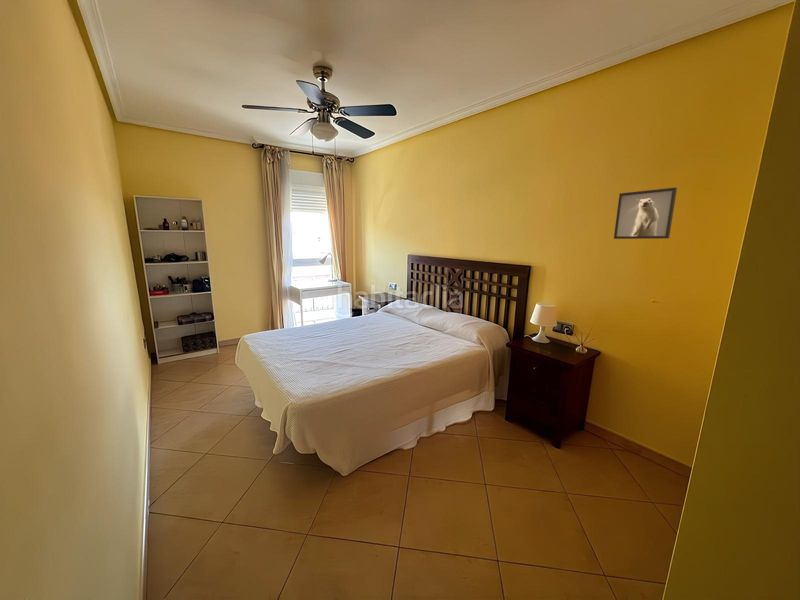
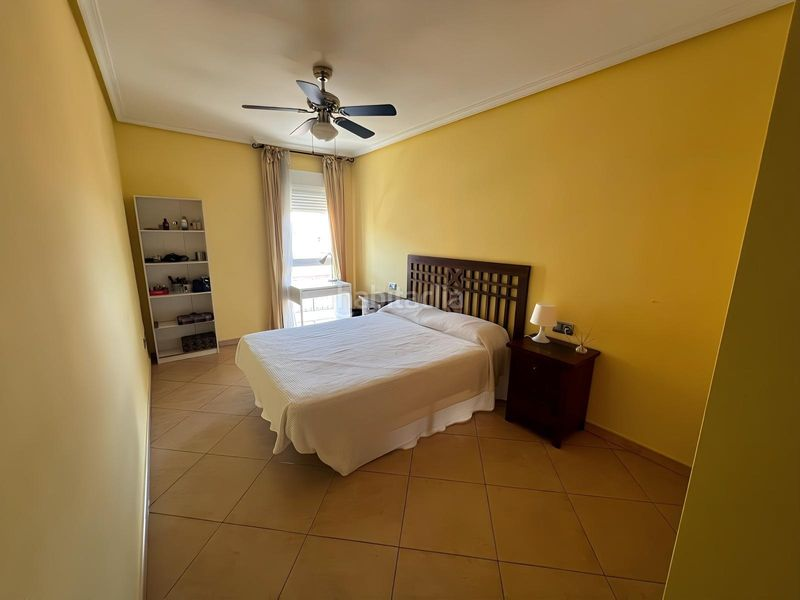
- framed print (643, 214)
